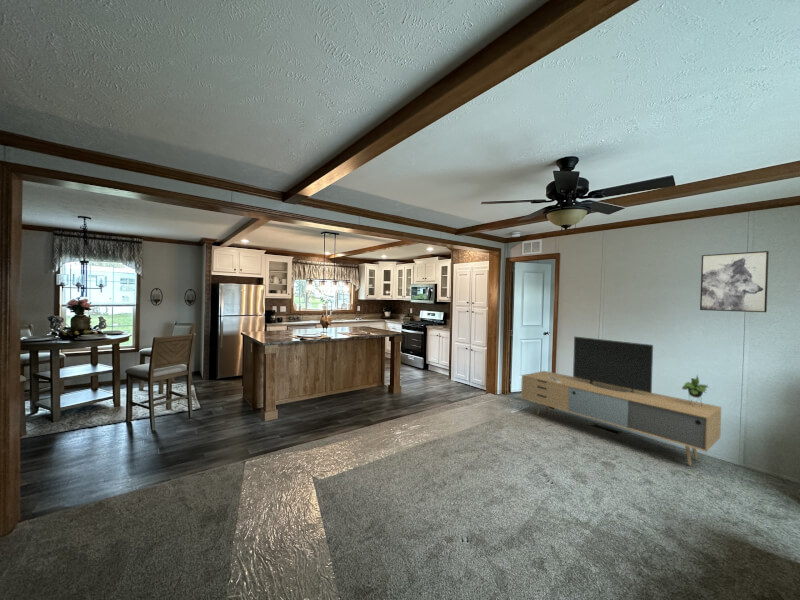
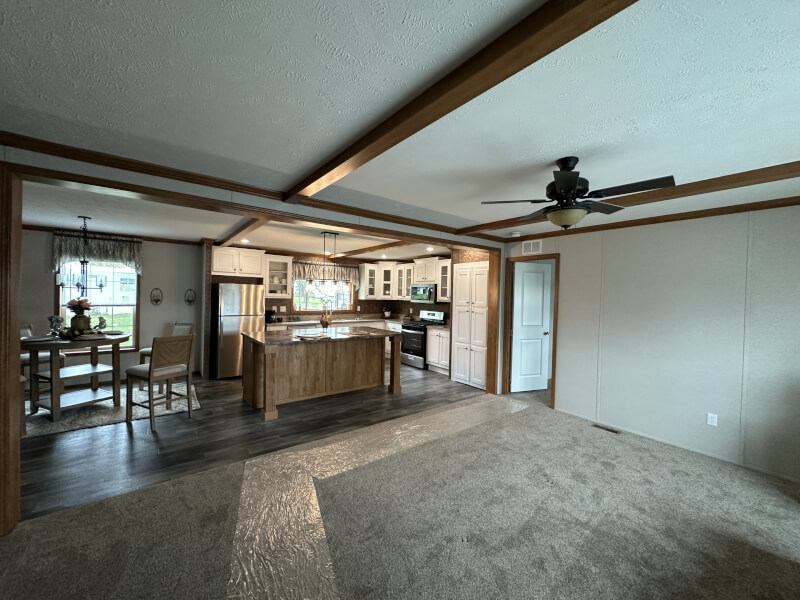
- media console (607, 387)
- wall art (732, 282)
